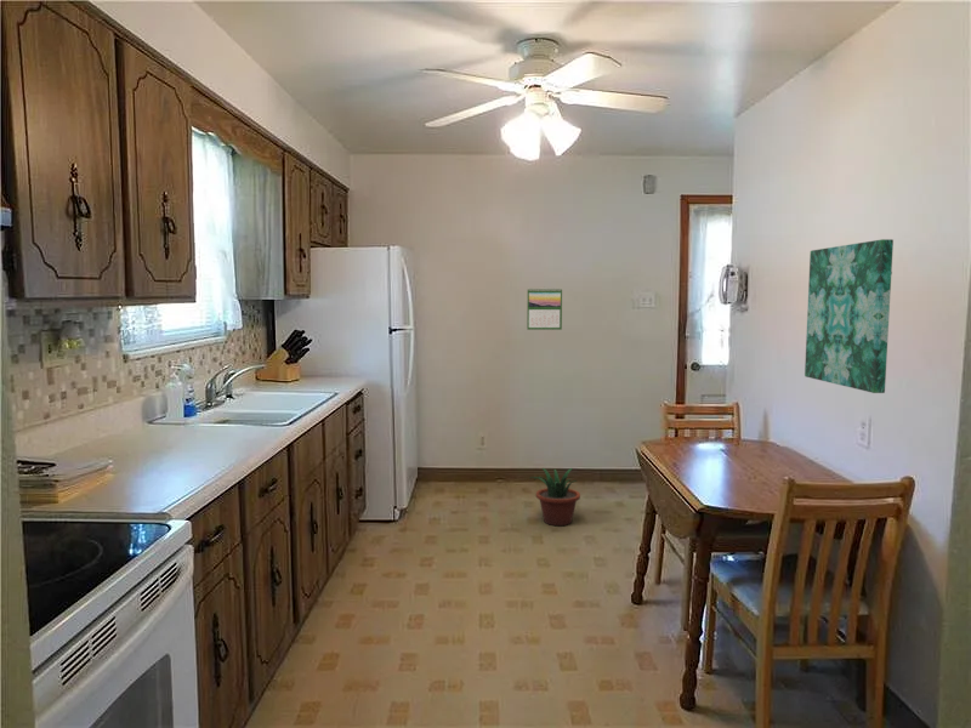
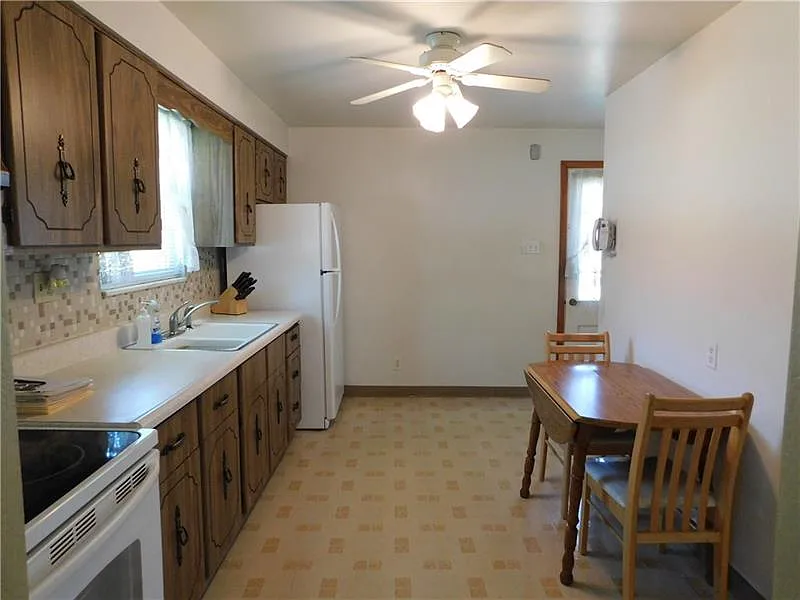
- potted plant (552, 496)
- calendar (544, 308)
- wall art (844, 315)
